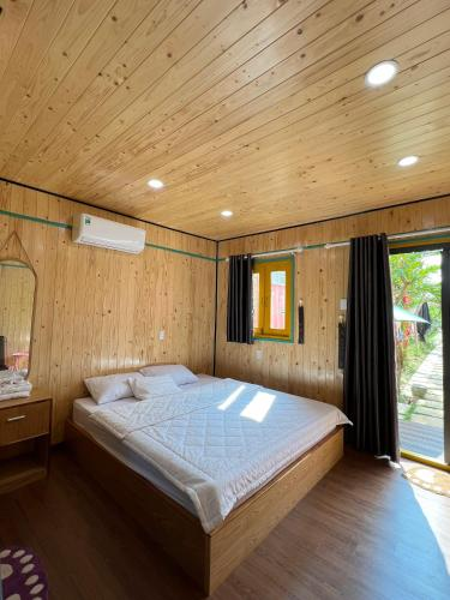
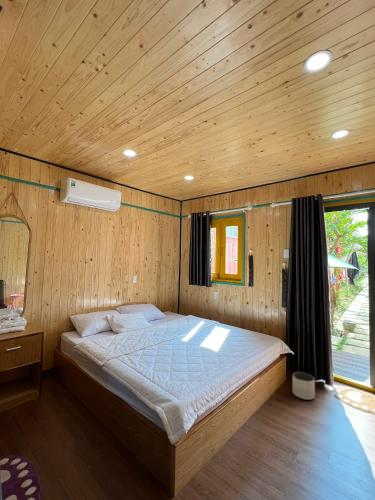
+ planter (303, 385)
